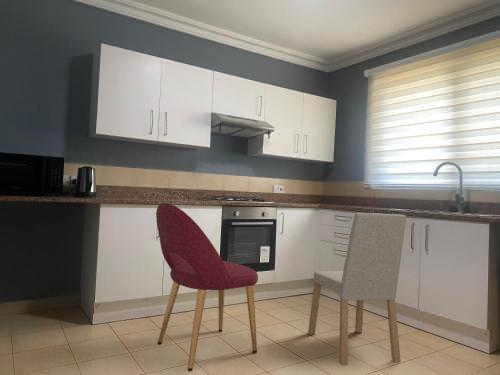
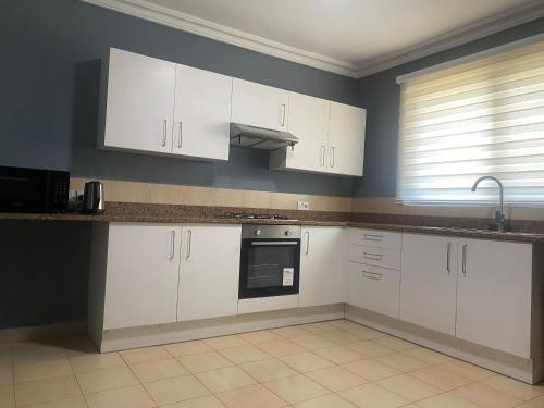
- dining chair (206, 276)
- dining chair (354, 278)
